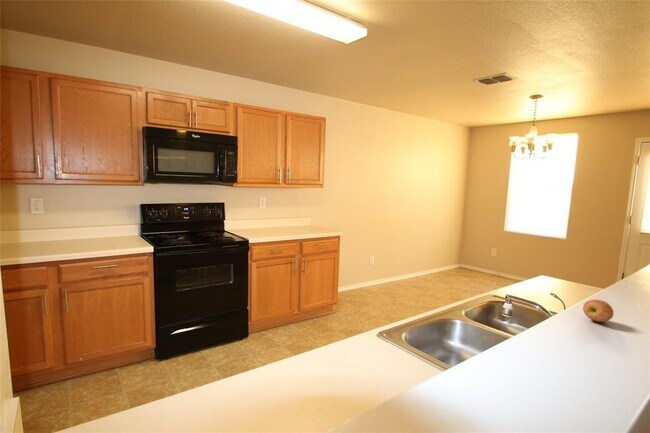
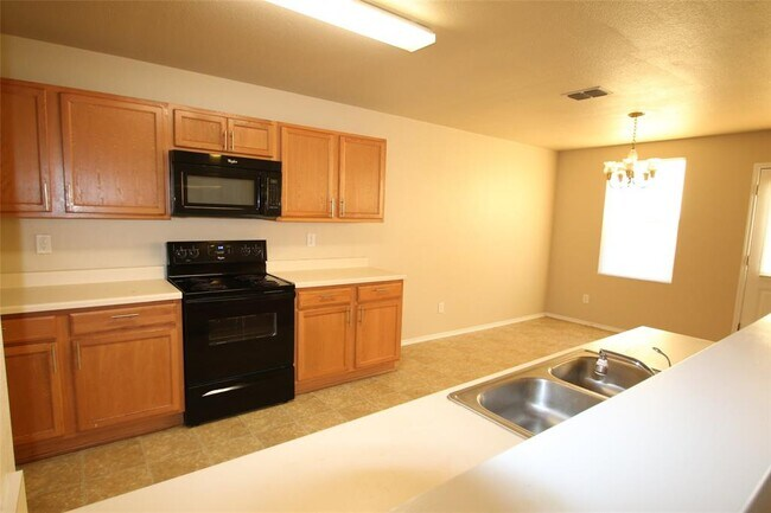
- apple (597, 310)
